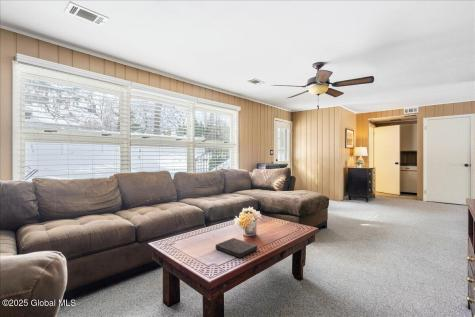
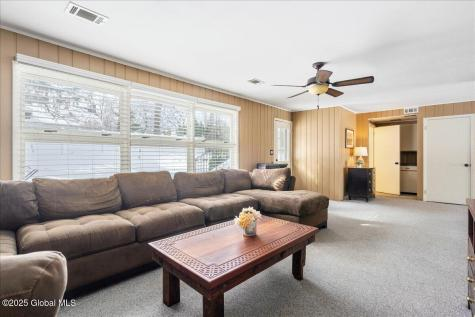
- book (236, 246)
